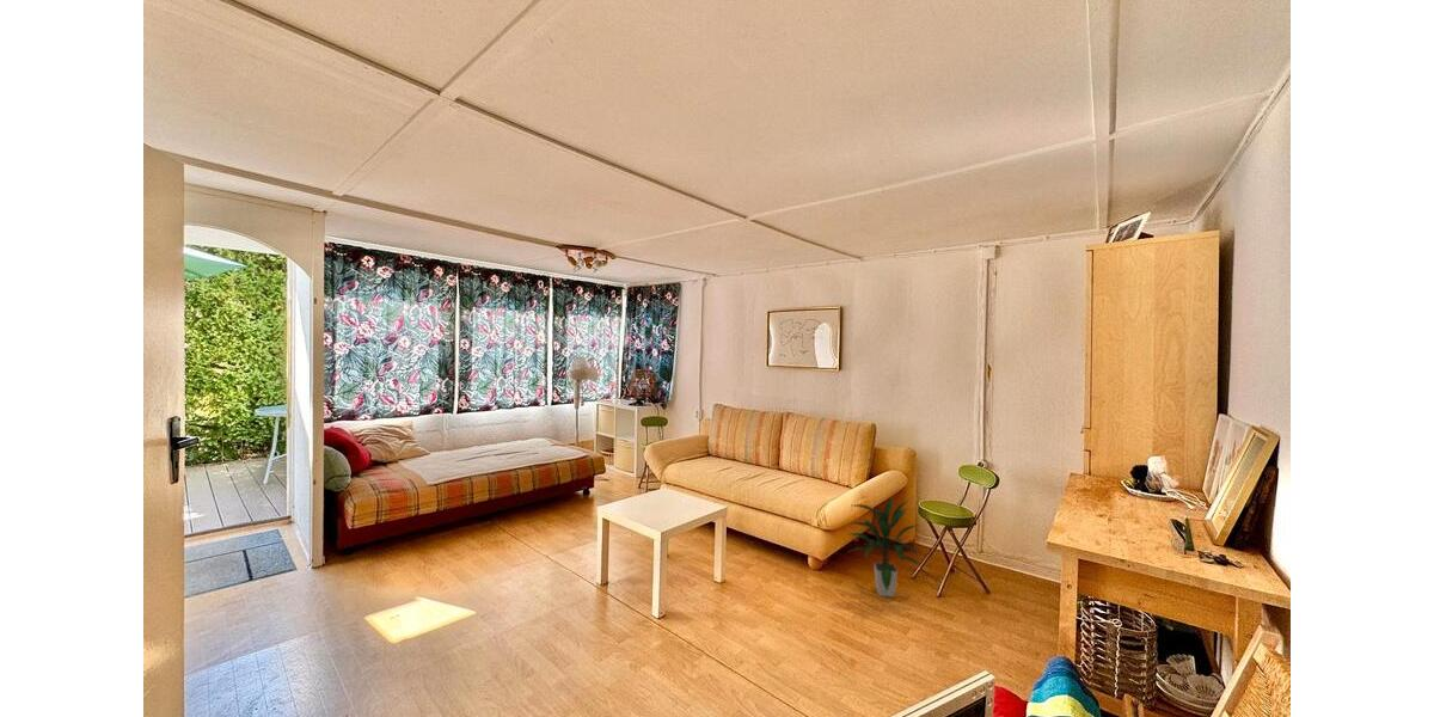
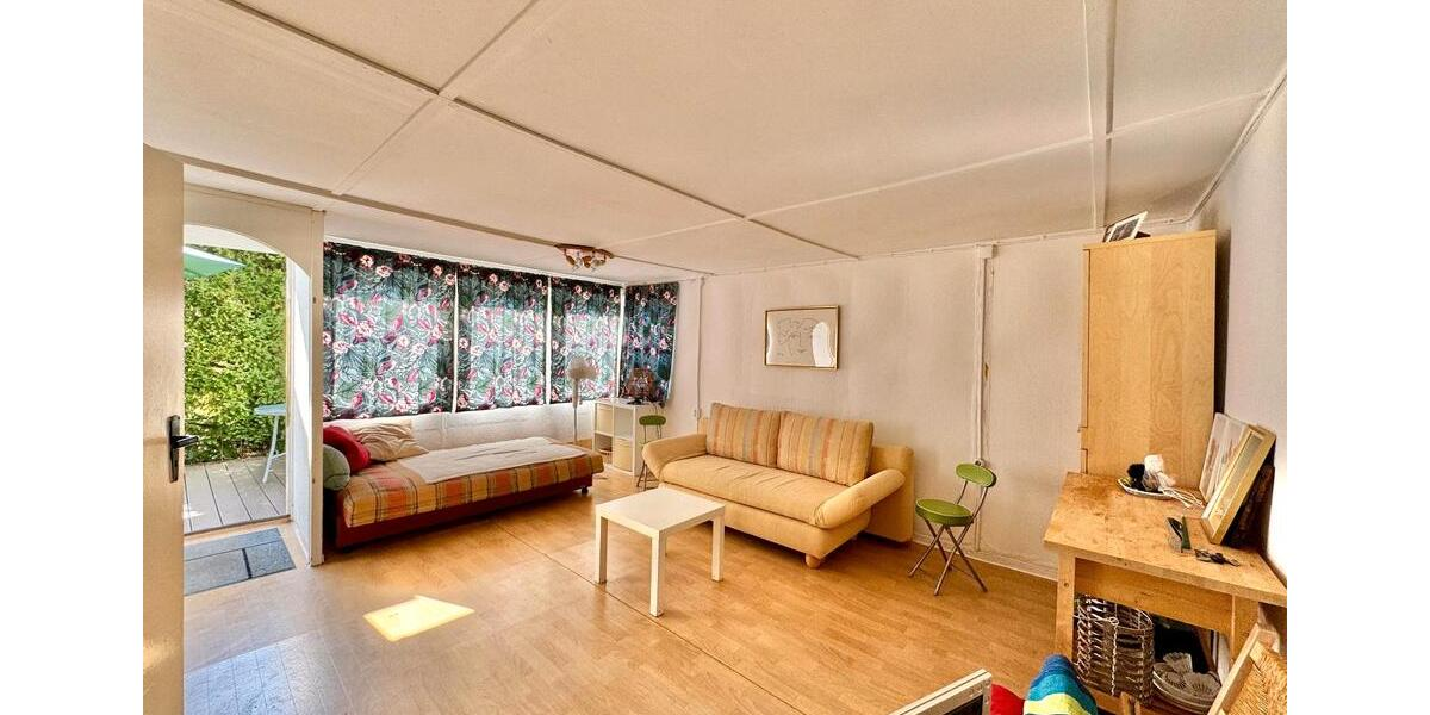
- indoor plant (884, 545)
